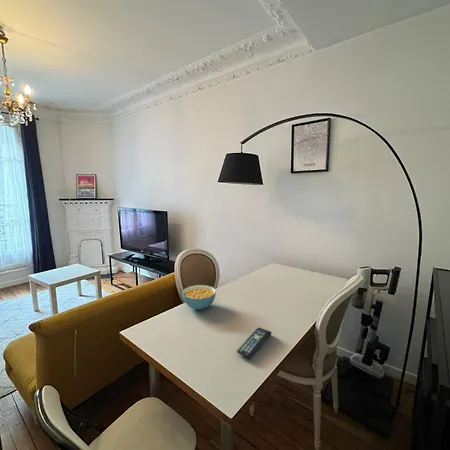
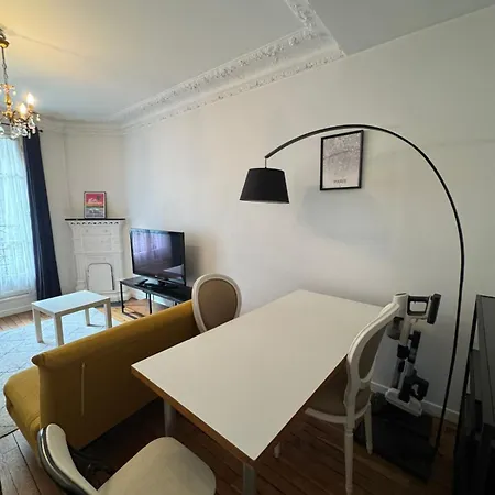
- remote control (255, 341)
- cereal bowl (199, 299)
